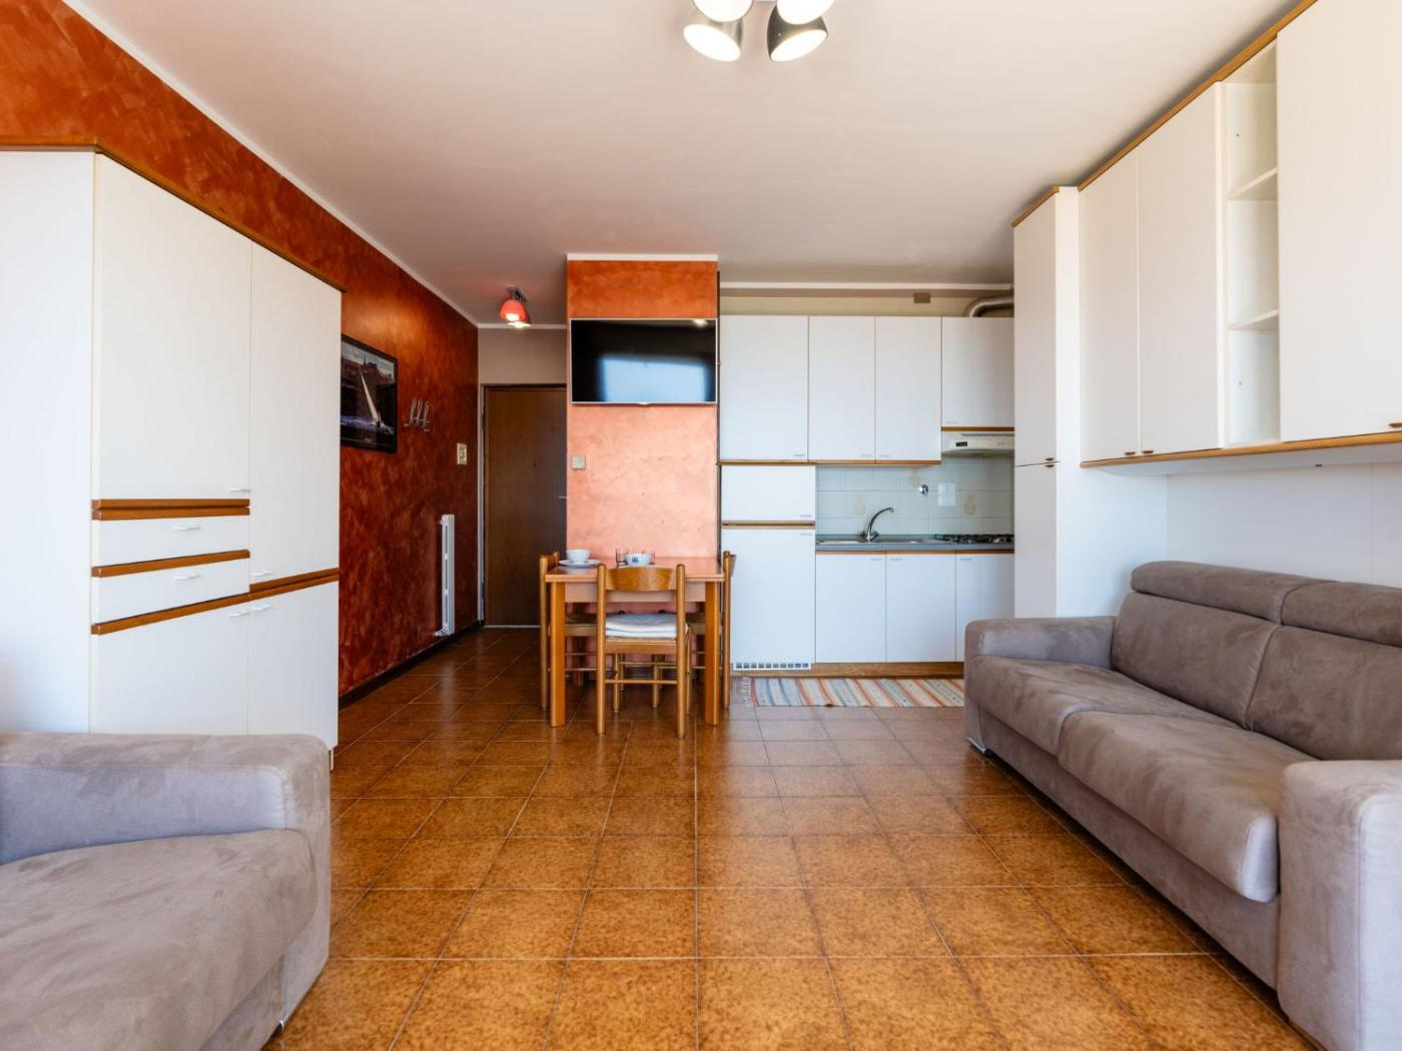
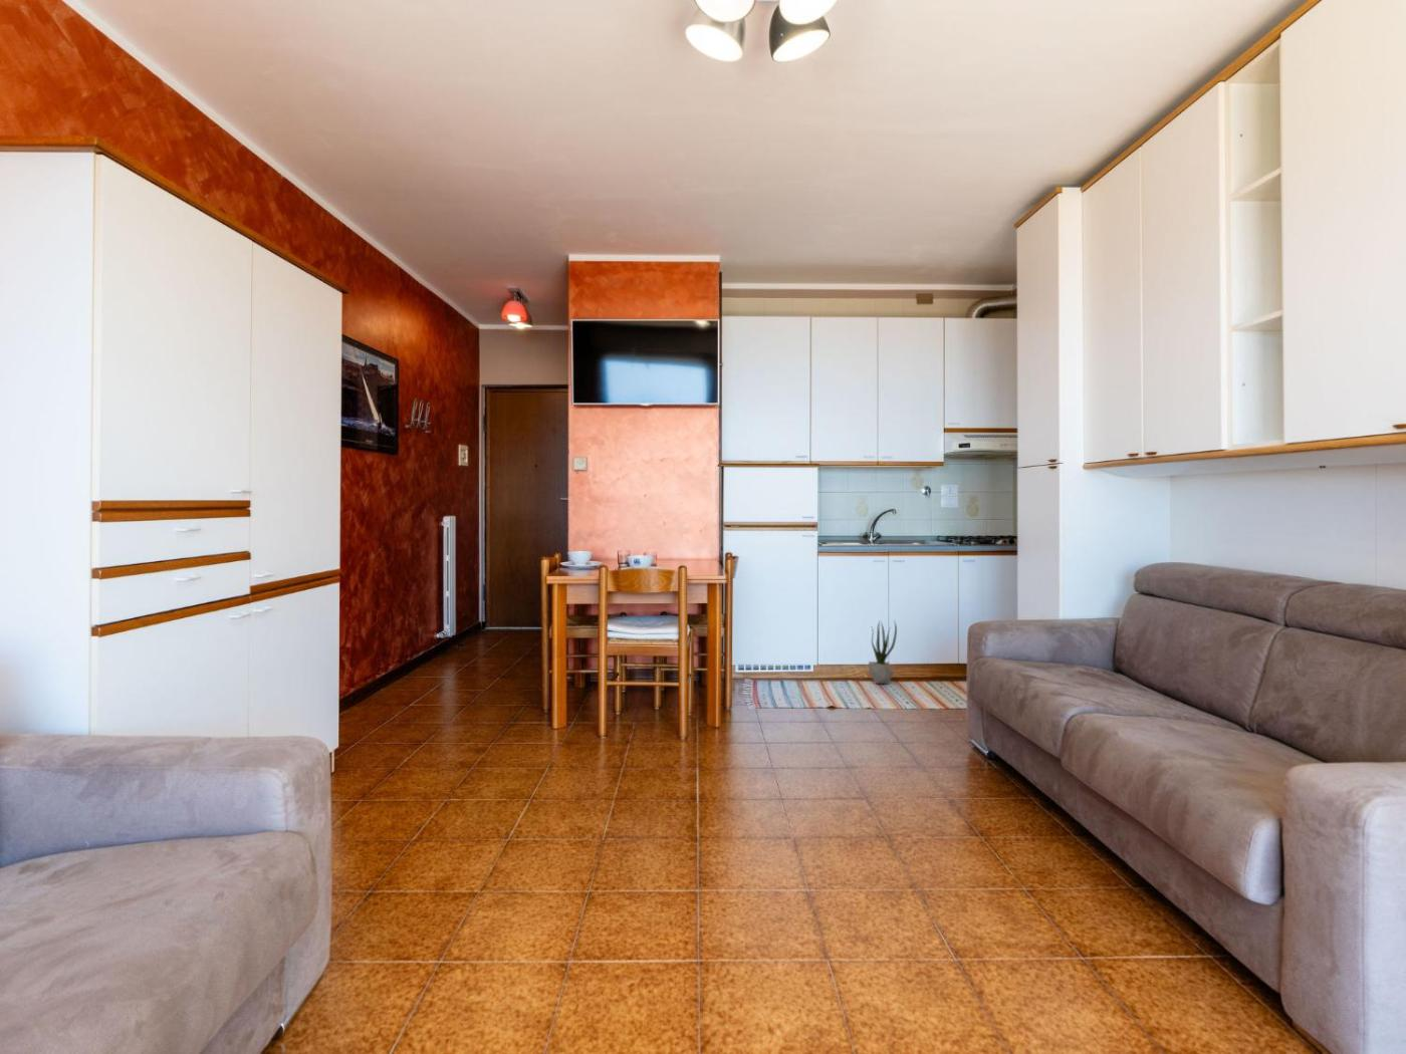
+ potted plant (882, 651)
